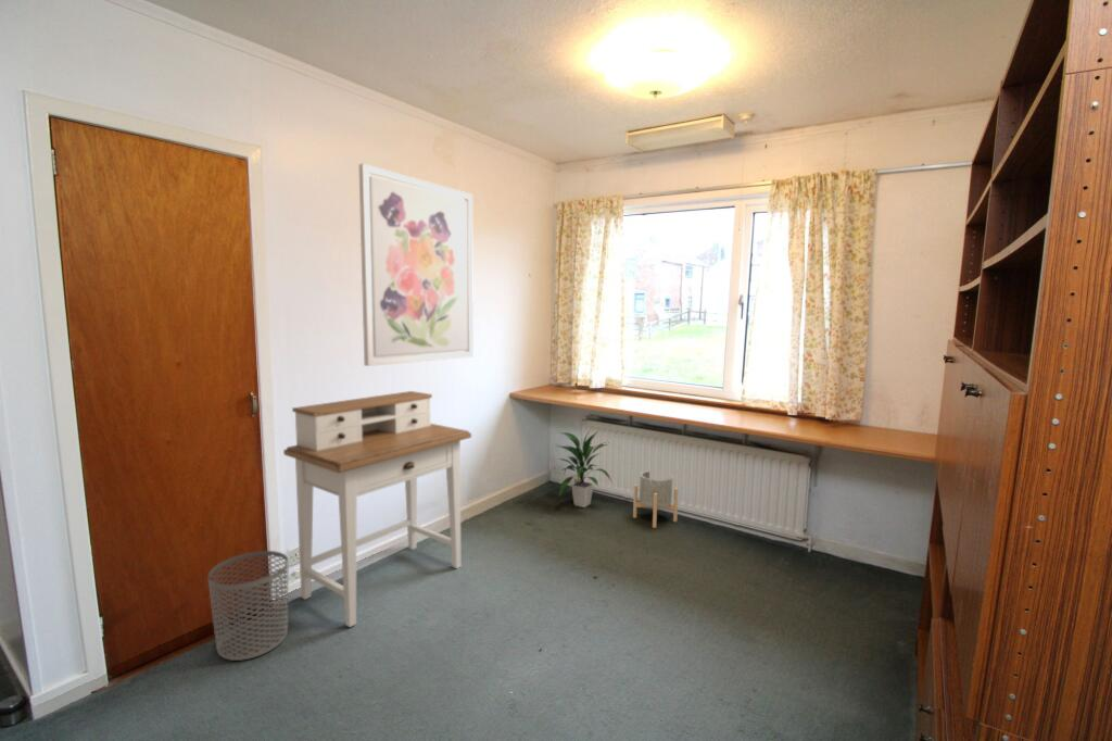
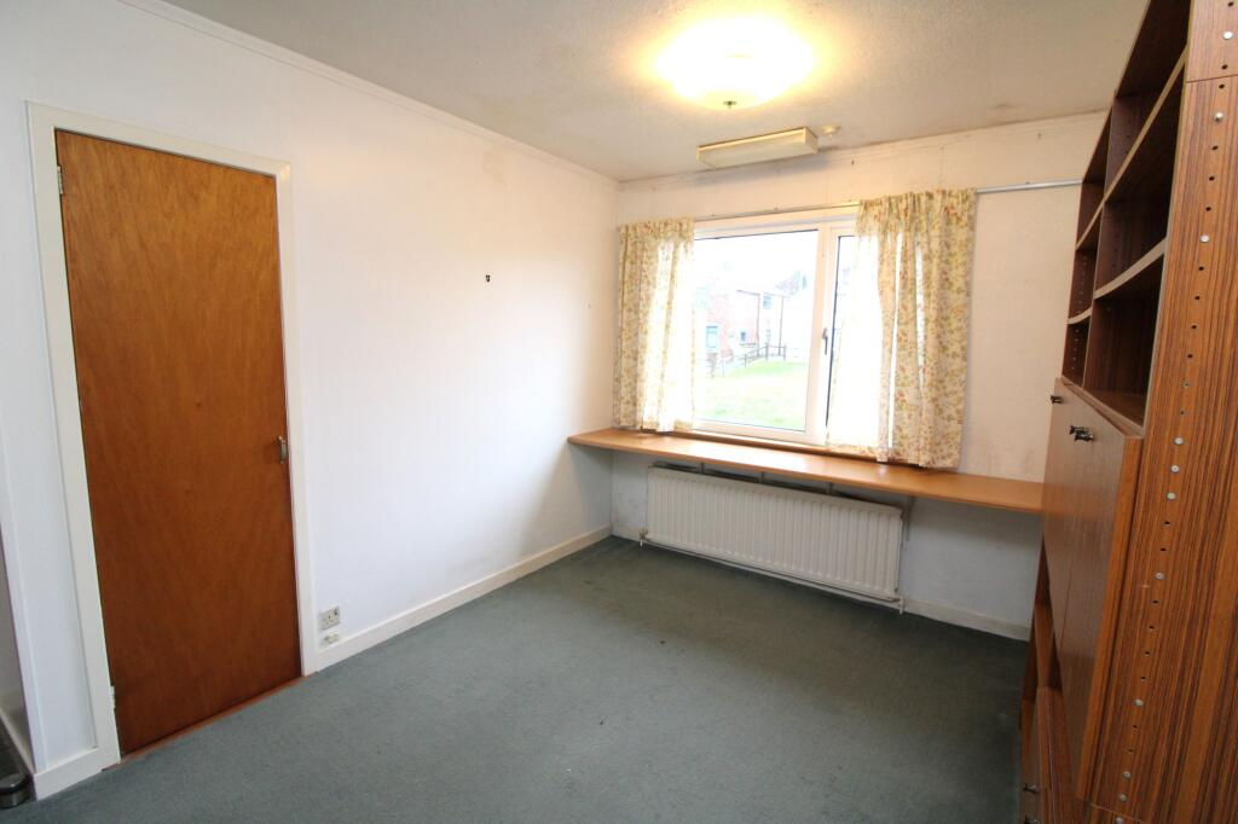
- waste bin (251, 604)
- indoor plant (580, 466)
- wall art (422, 272)
- desk (382, 488)
- planter (655, 497)
